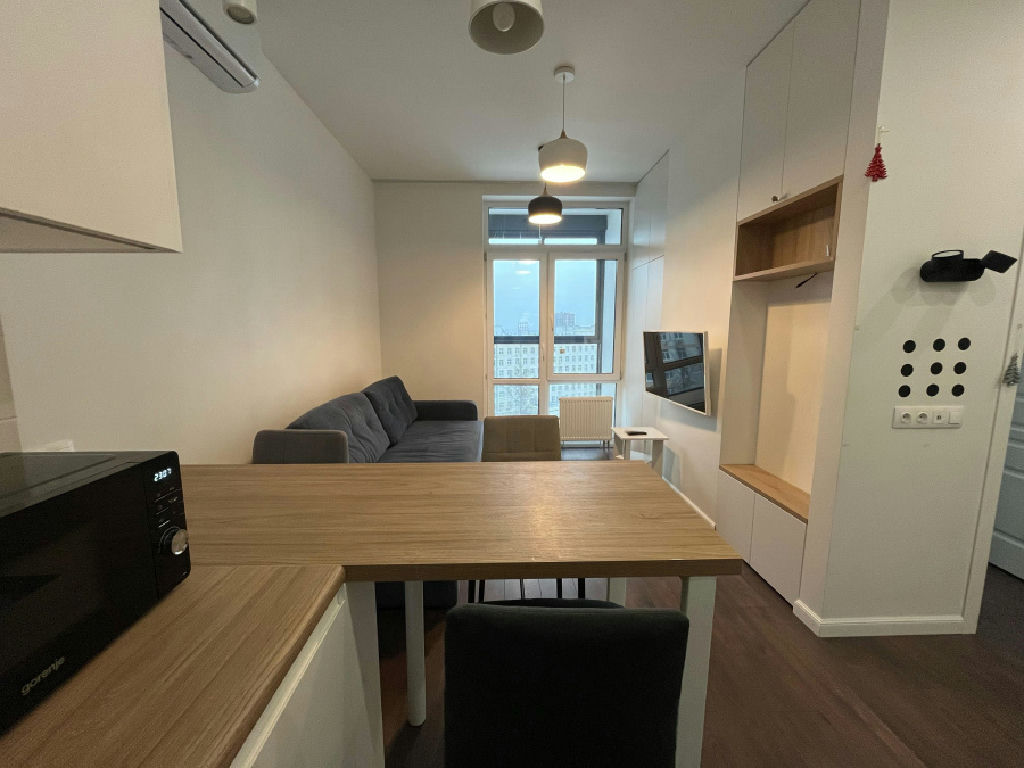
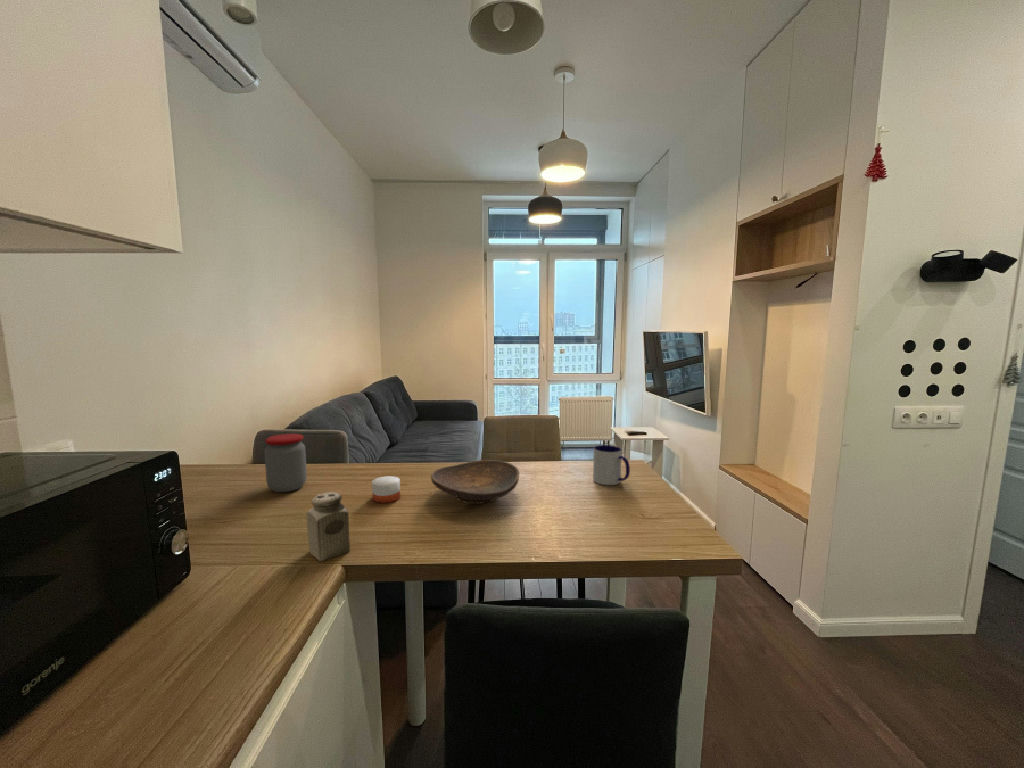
+ mug (611, 465)
+ candle (385, 479)
+ decorative bowl (475, 483)
+ salt shaker (328, 523)
+ jar (285, 462)
